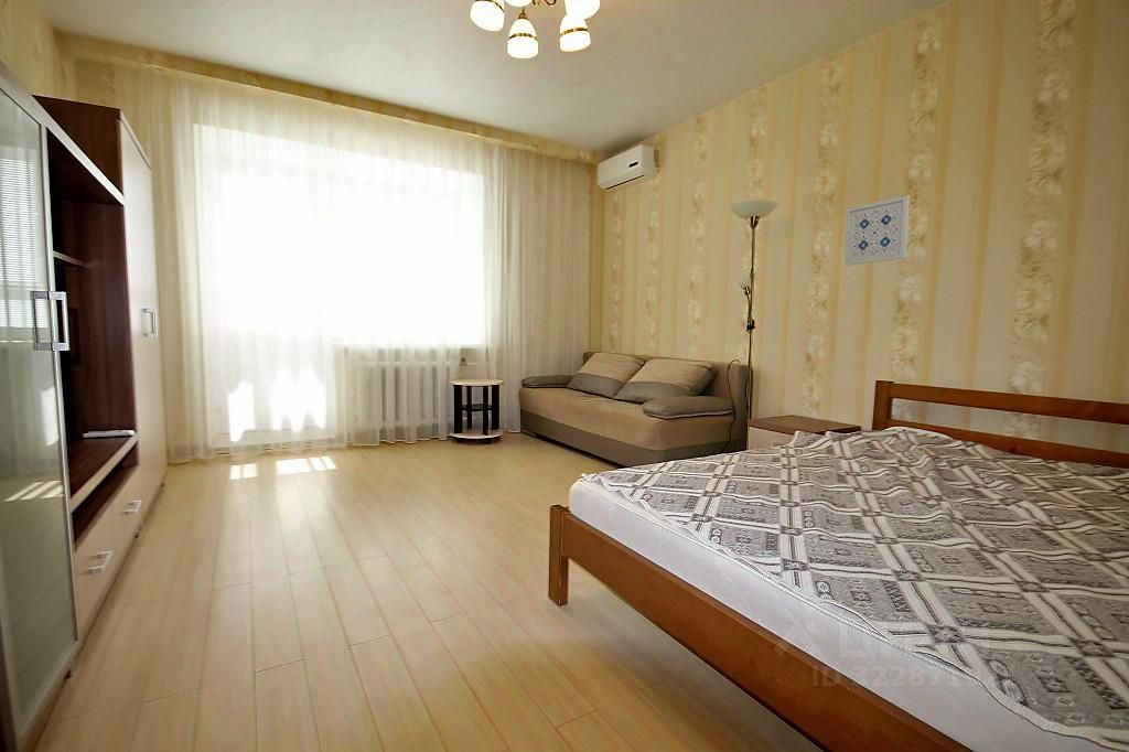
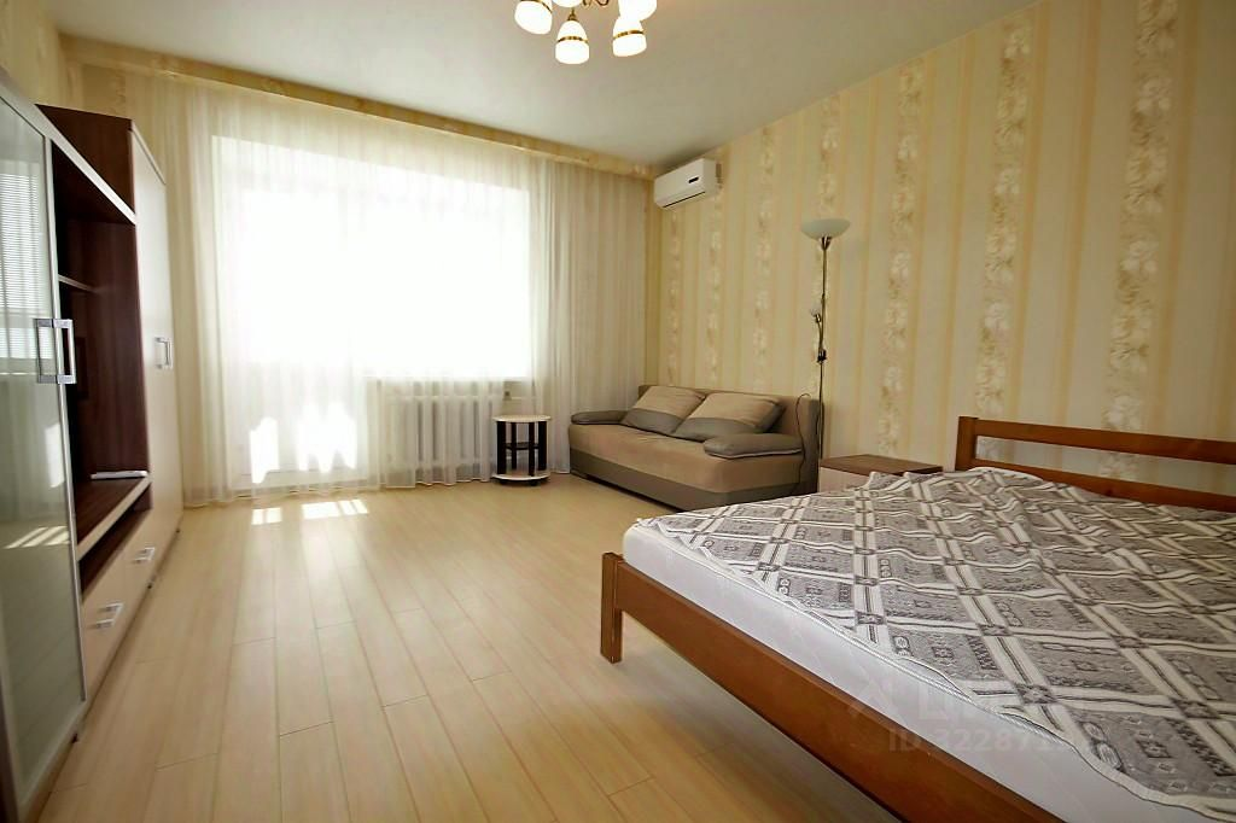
- wall art (874, 232)
